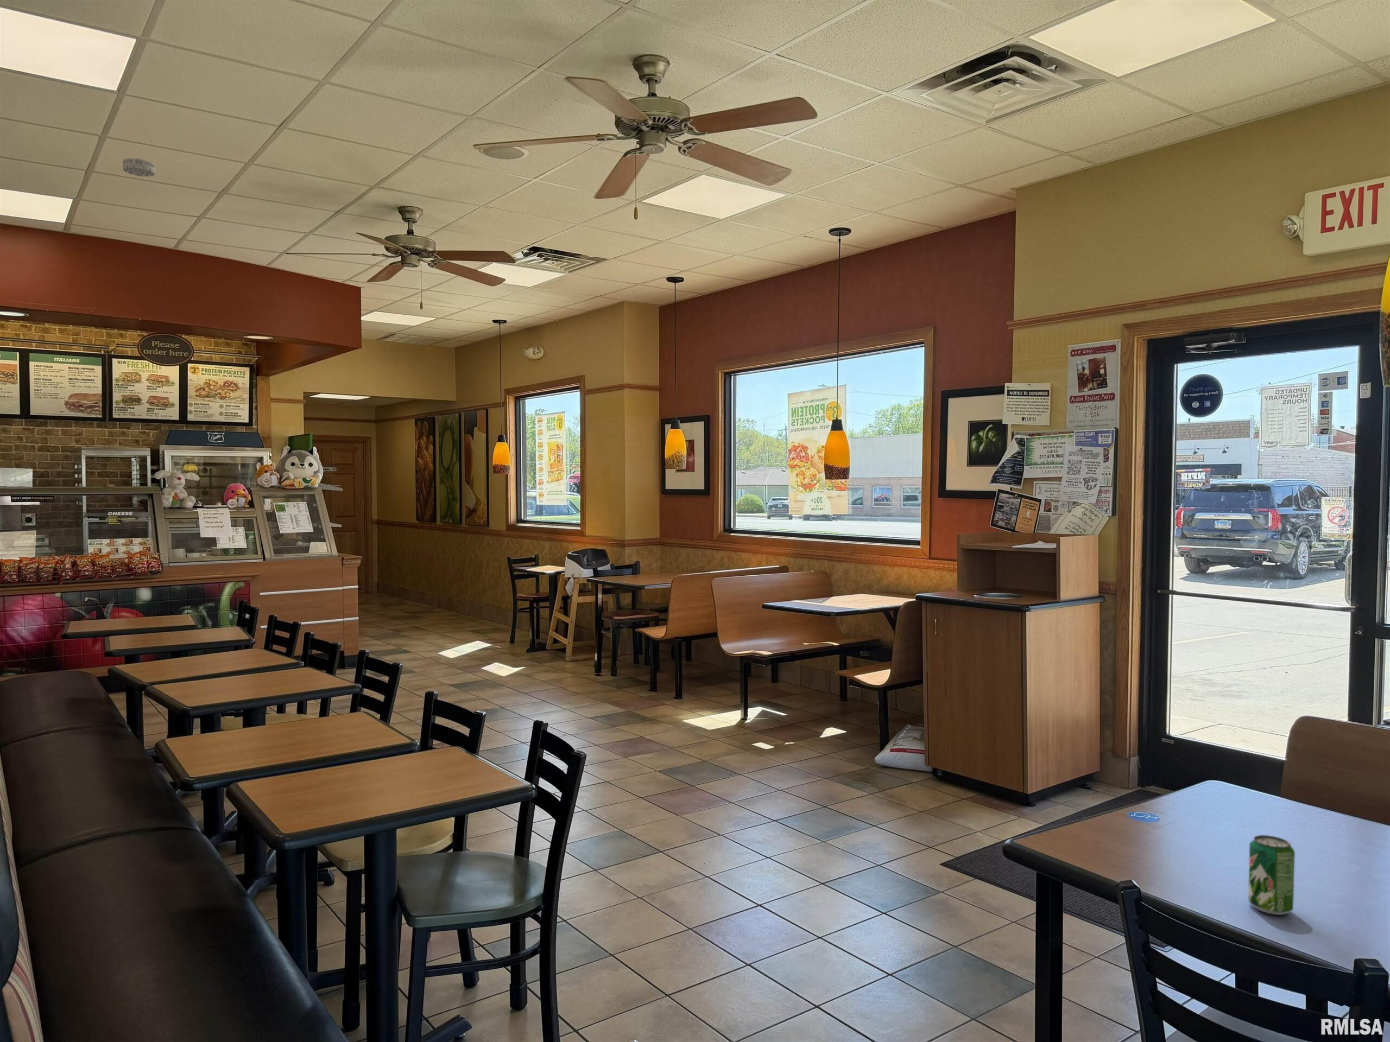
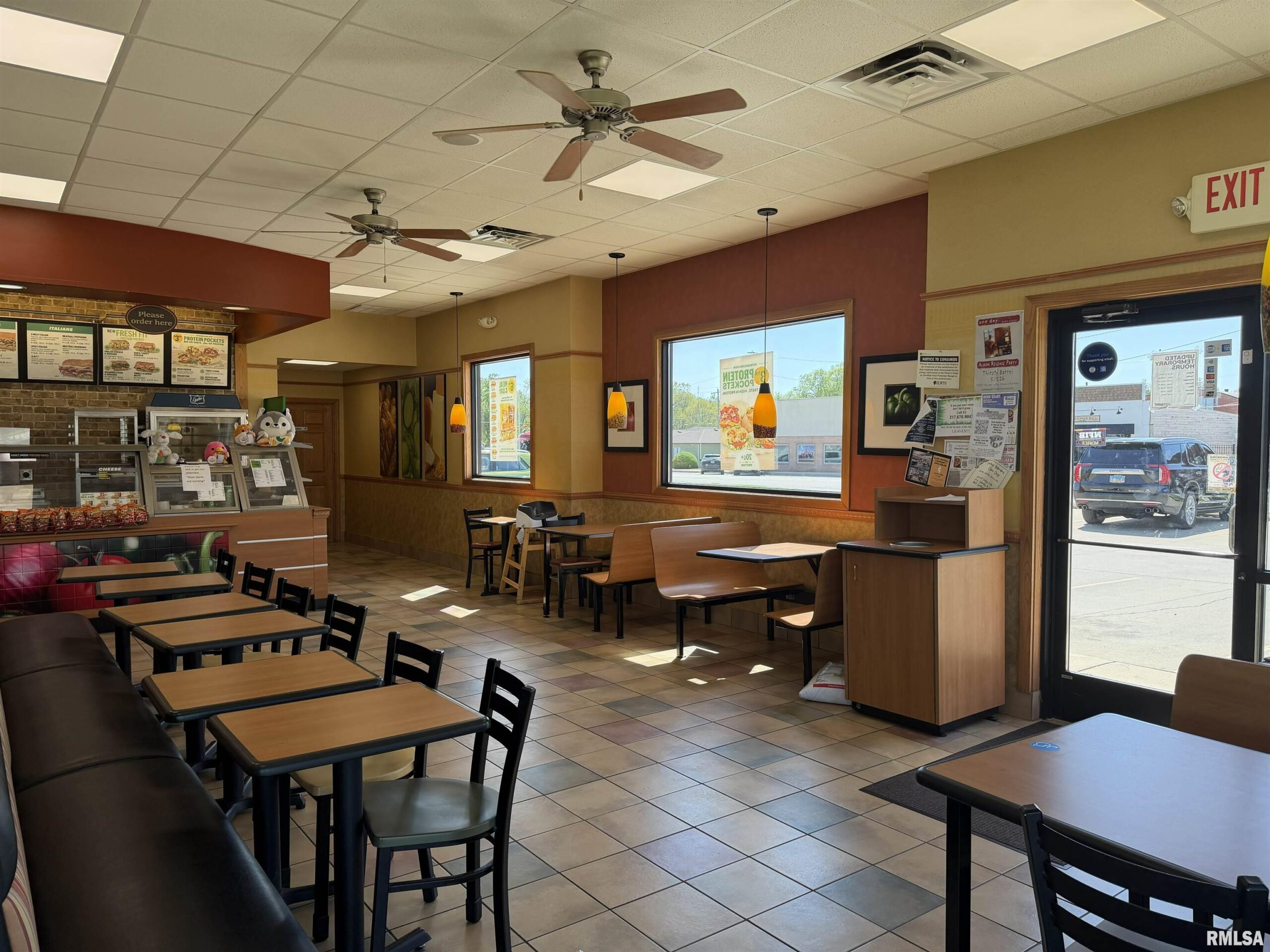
- smoke detector (139, 166)
- beverage can (1271, 875)
